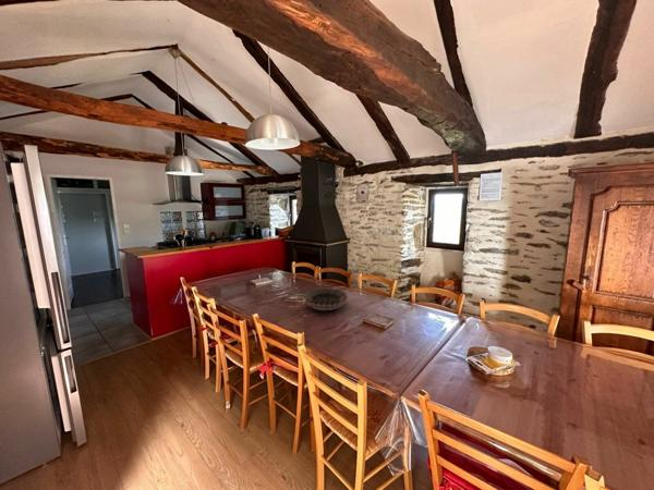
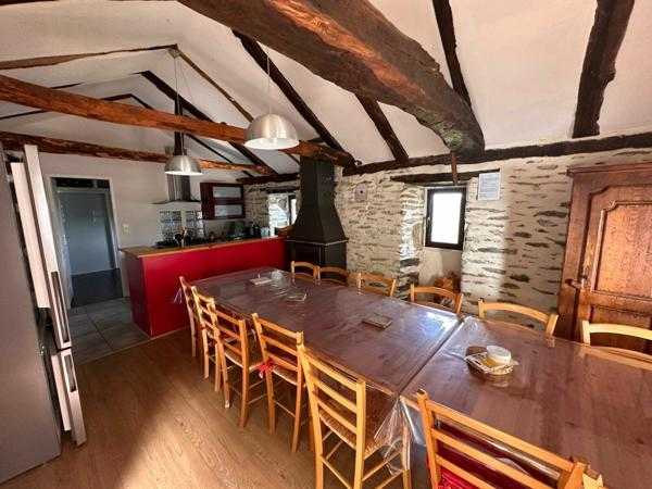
- decorative bowl (326, 301)
